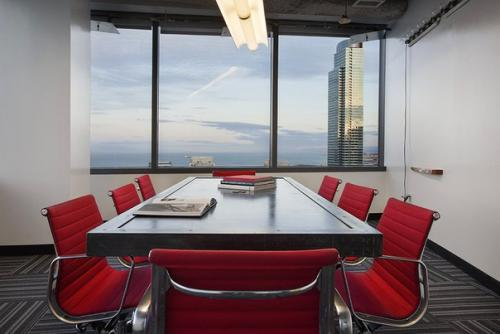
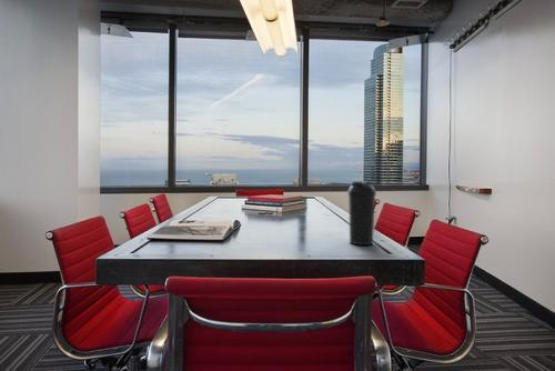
+ water bottle (361, 212)
